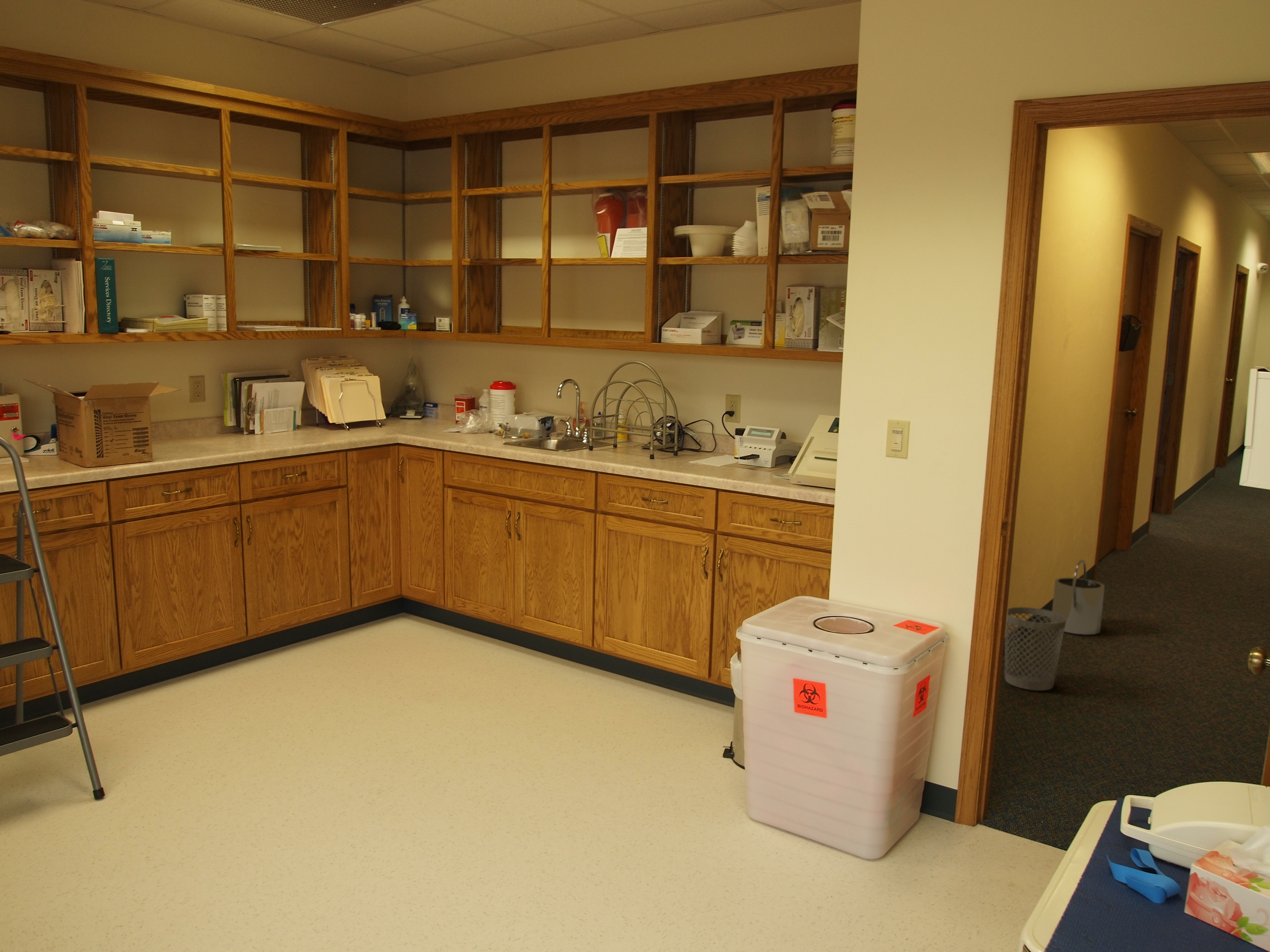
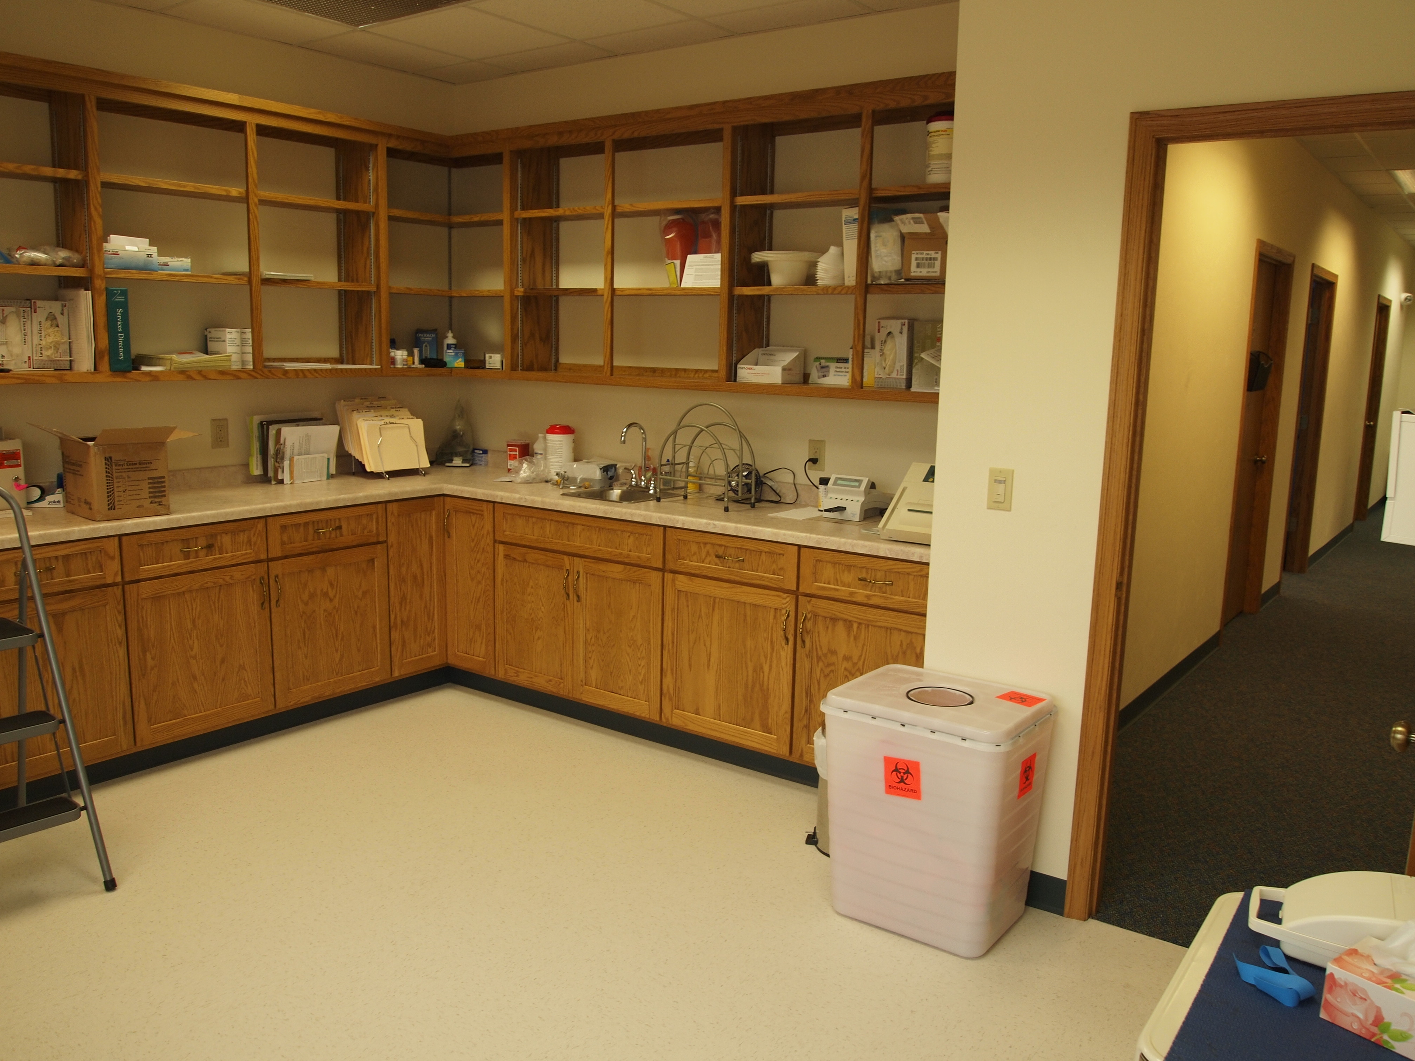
- wastebasket (1032, 649)
- bucket (1078, 594)
